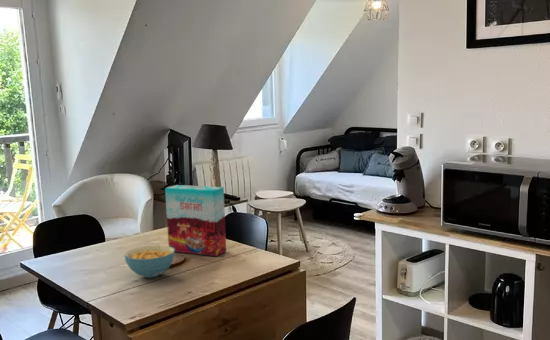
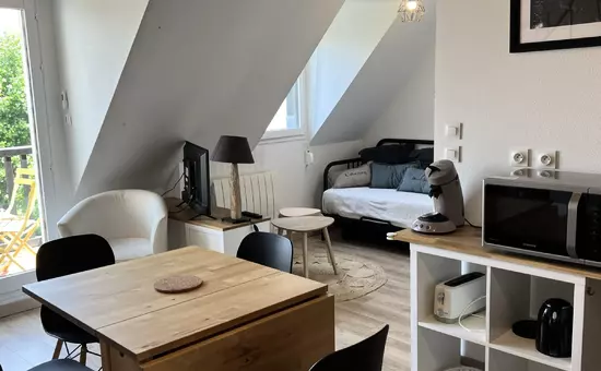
- cereal box (195, 219)
- cereal bowl (150, 263)
